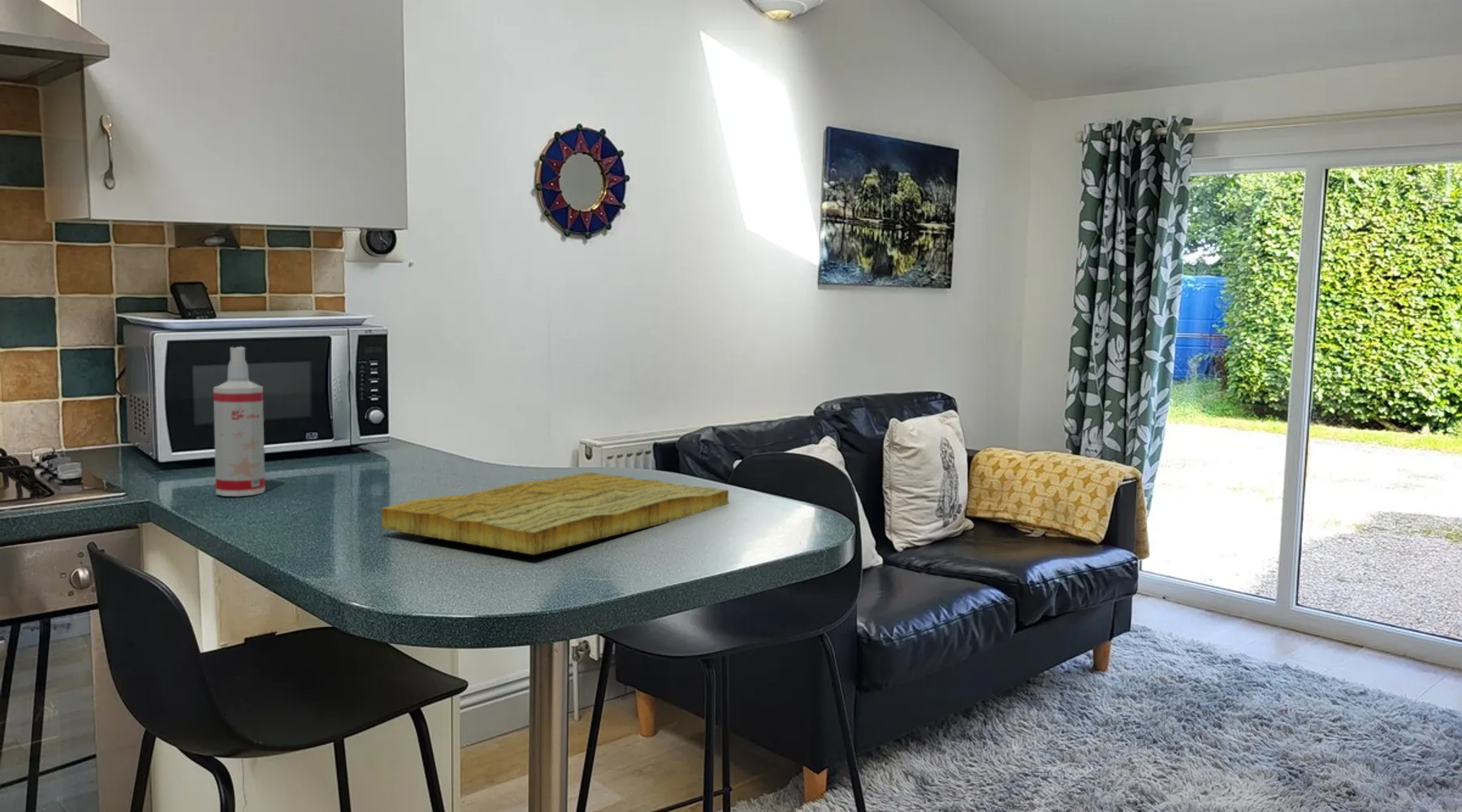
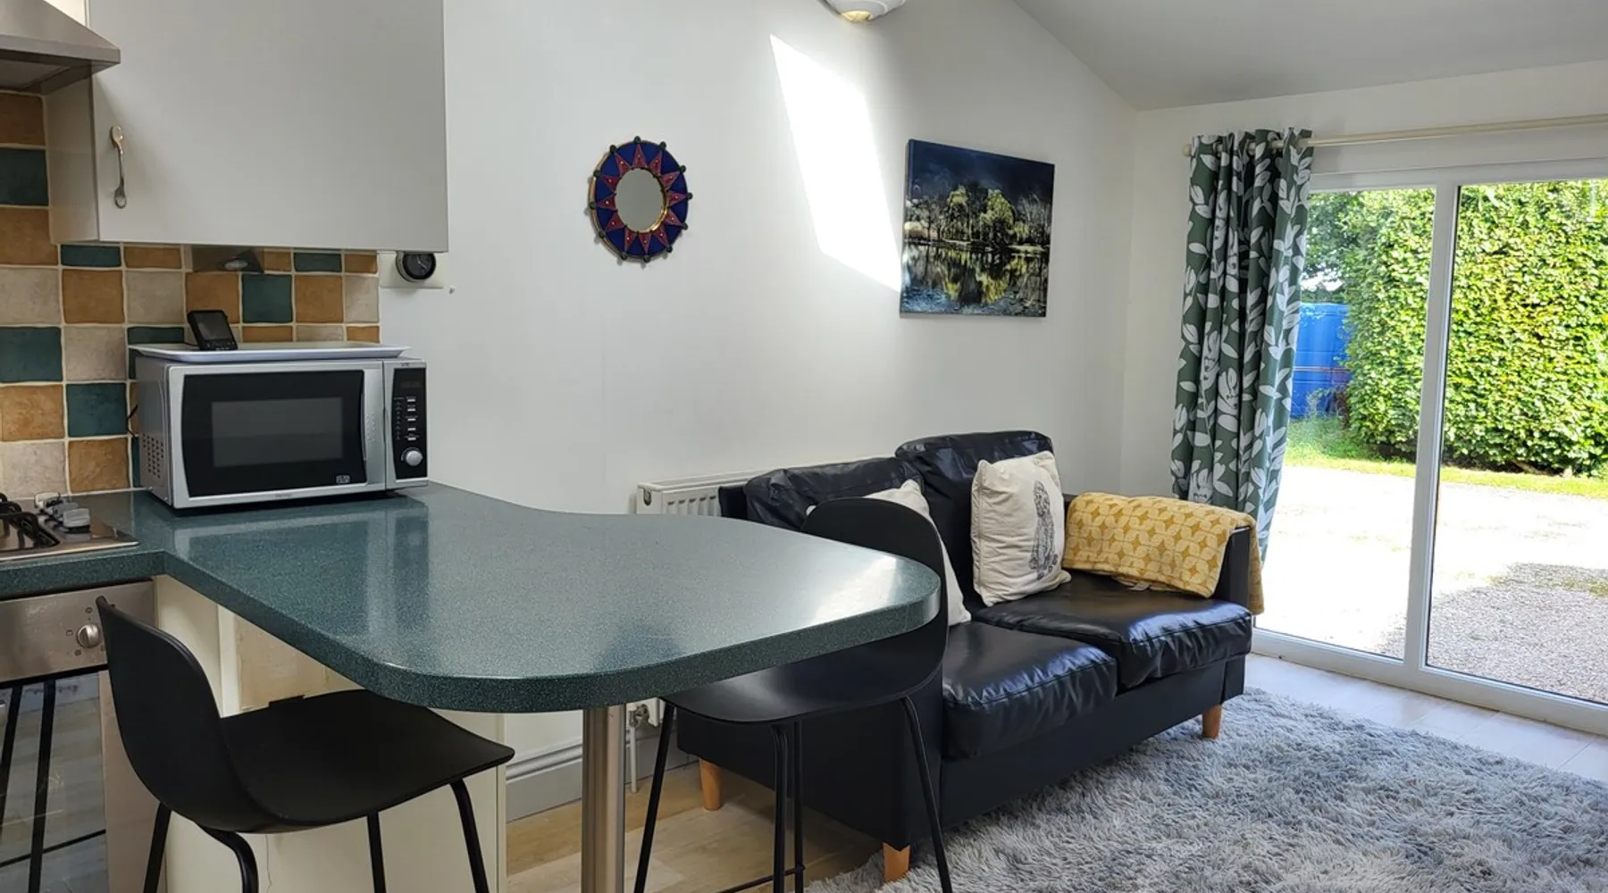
- spray bottle (239, 420)
- cutting board (565, 503)
